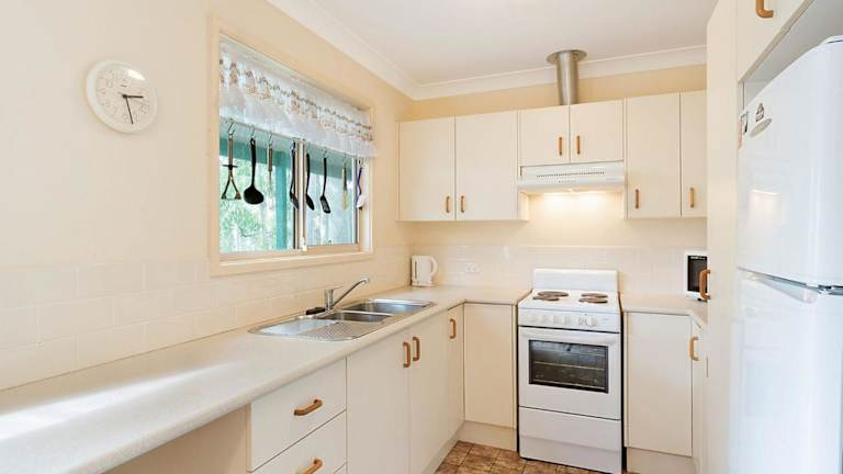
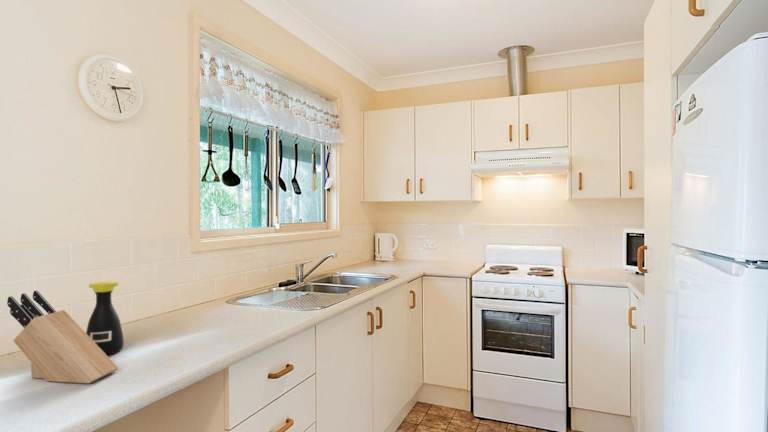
+ bottle (104, 316)
+ knife block (59, 334)
